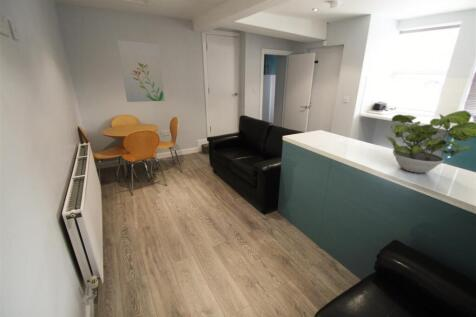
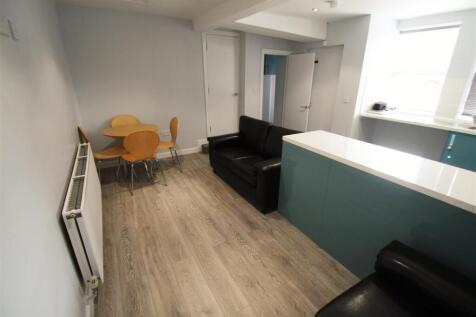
- potted plant (424, 141)
- wall art (142, 73)
